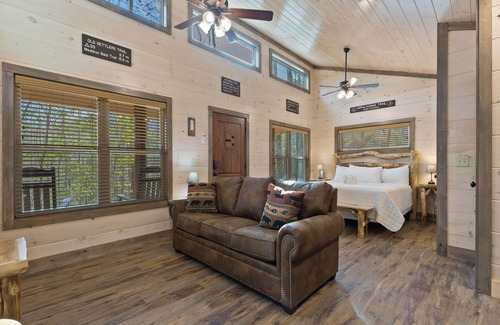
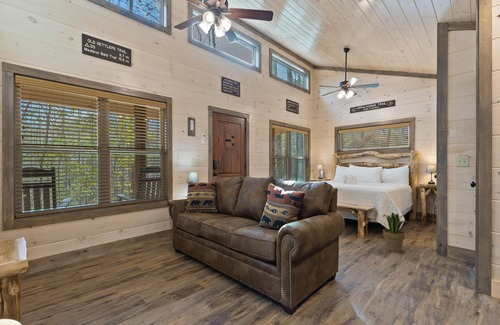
+ potted plant (394, 231)
